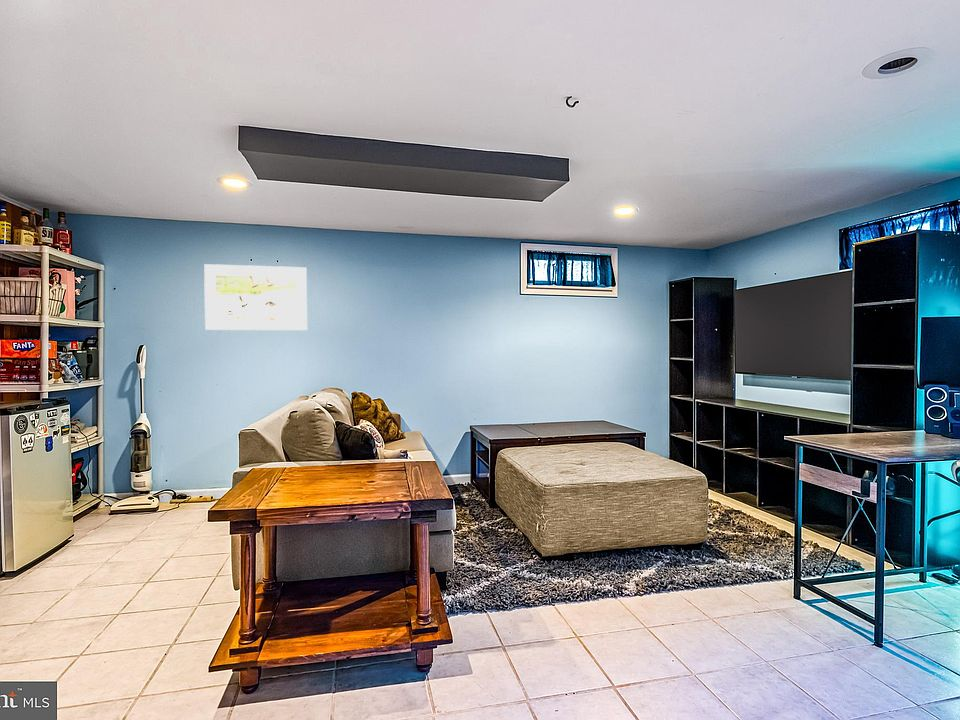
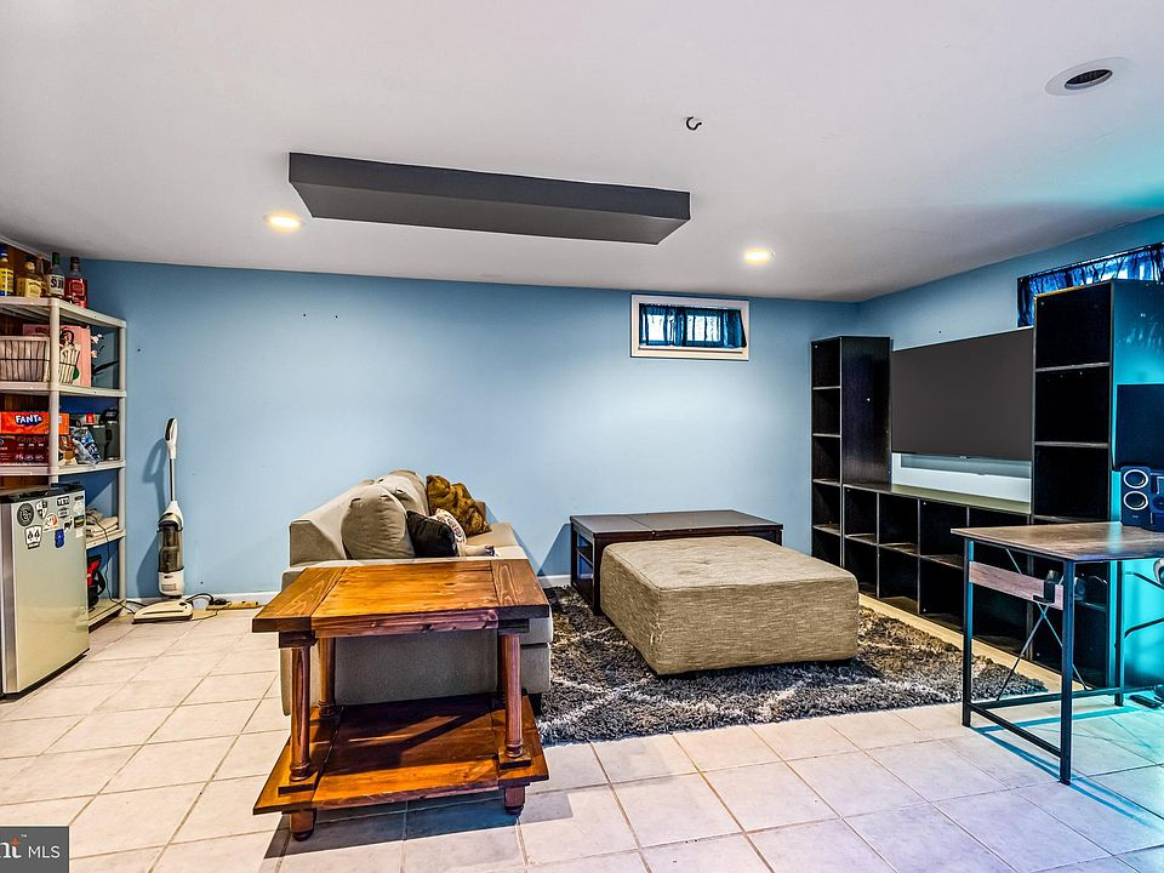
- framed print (257, 297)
